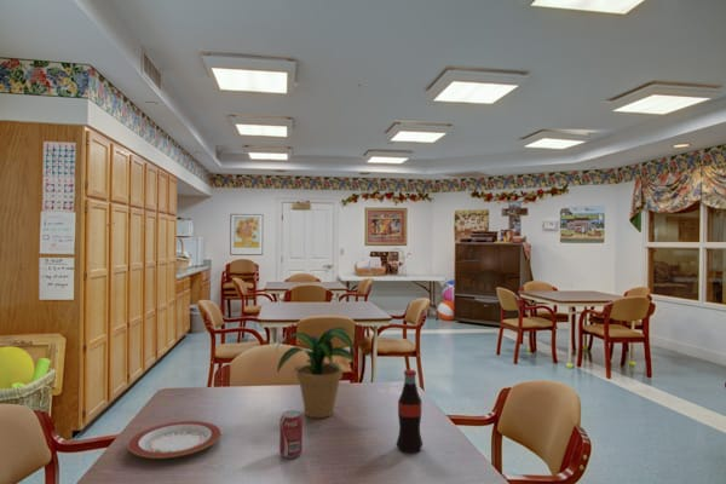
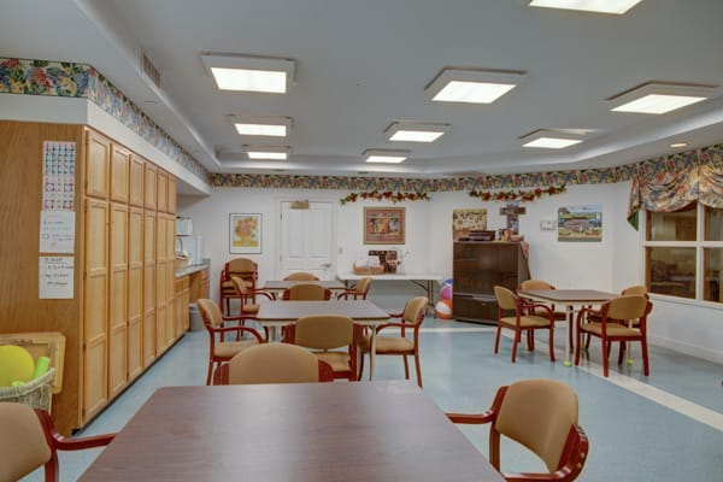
- beverage can (290, 433)
- potted plant (319, 370)
- plate (175, 440)
- bottle (409, 409)
